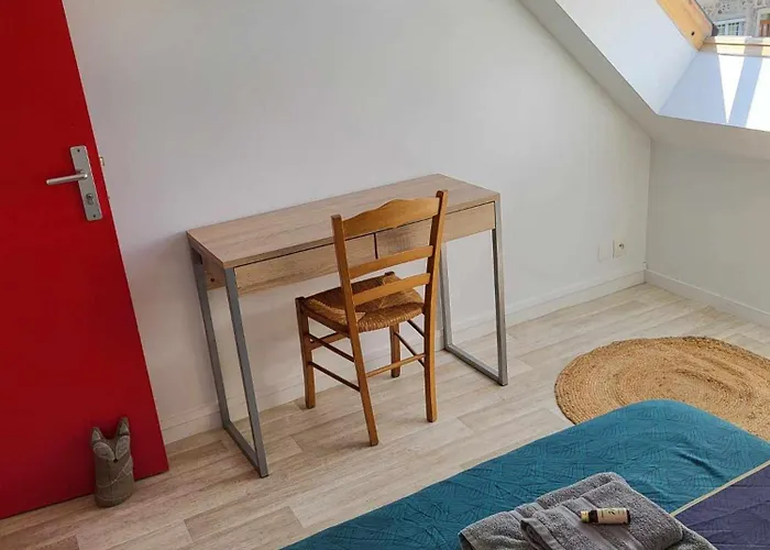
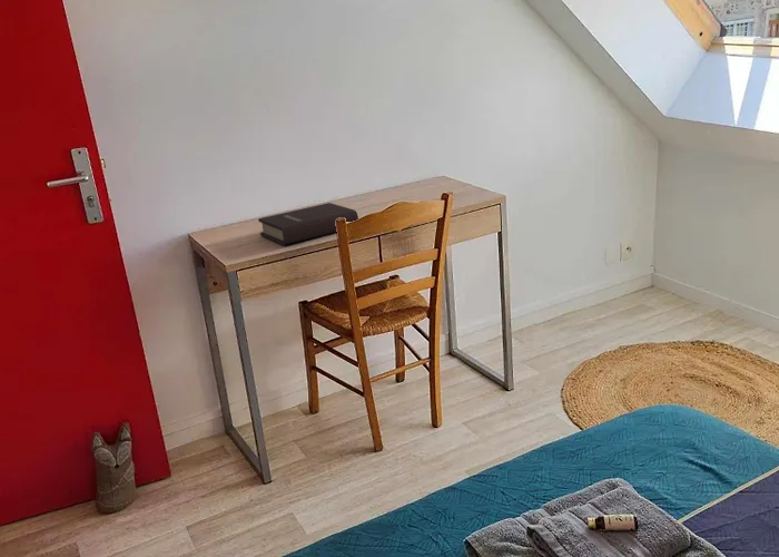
+ book (308, 223)
